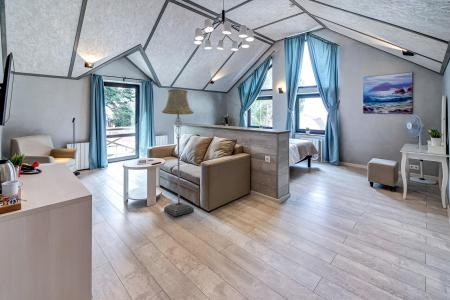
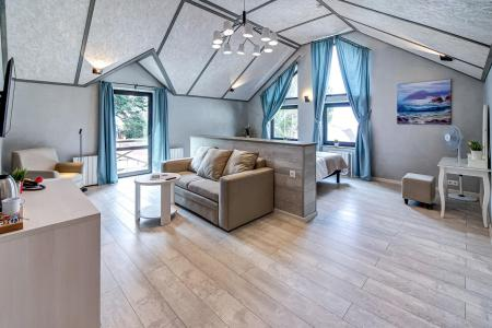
- floor lamp (178, 151)
